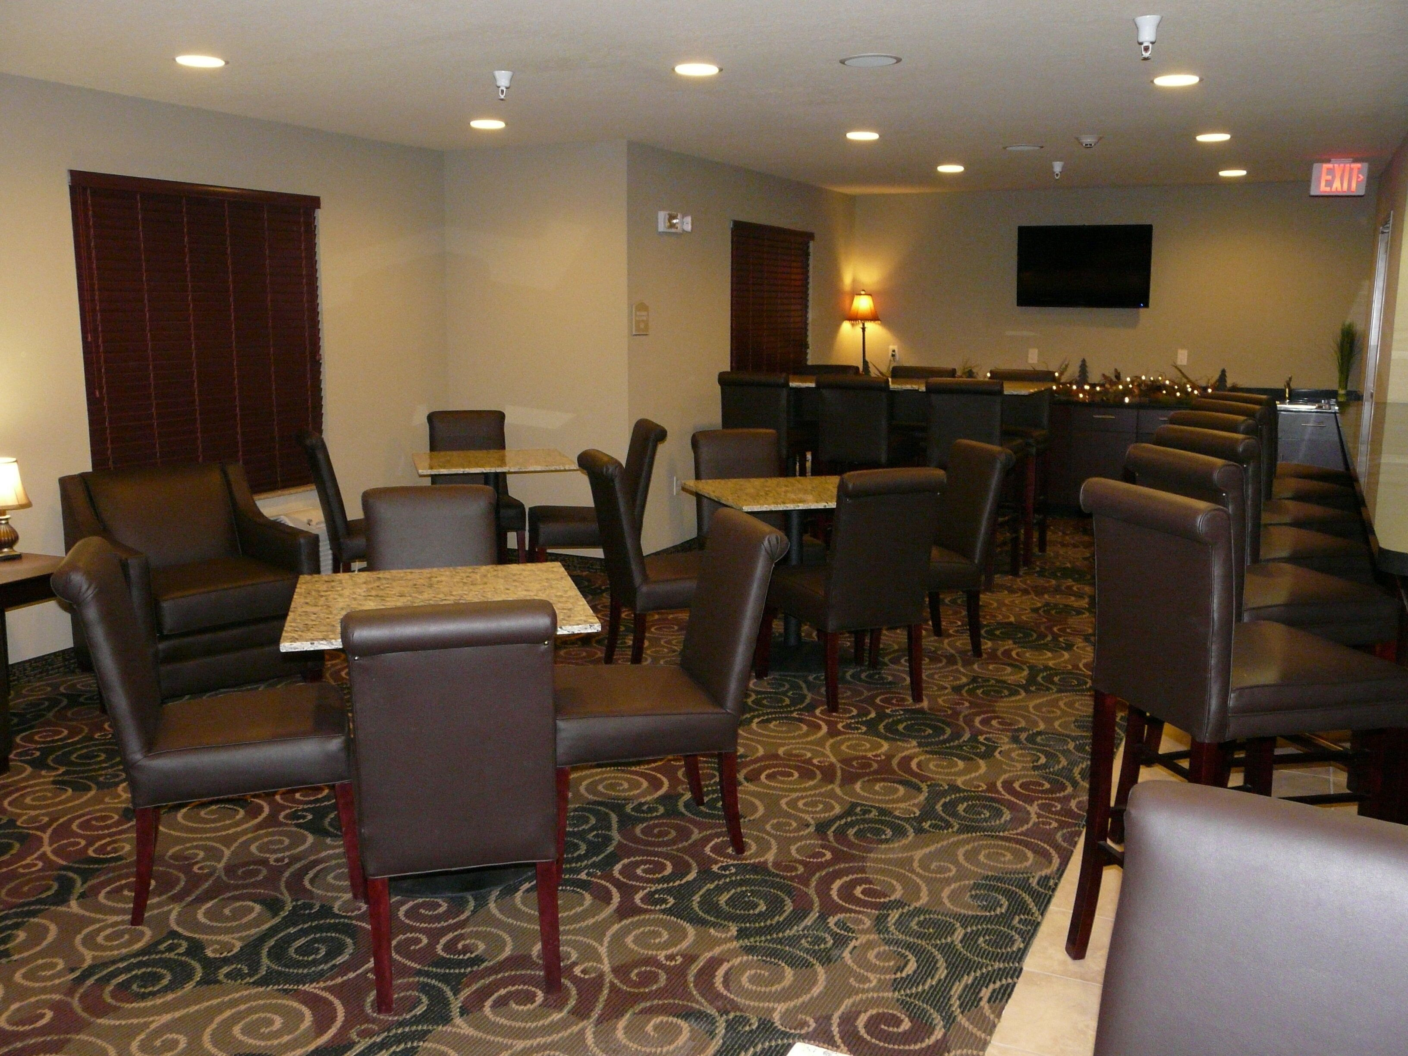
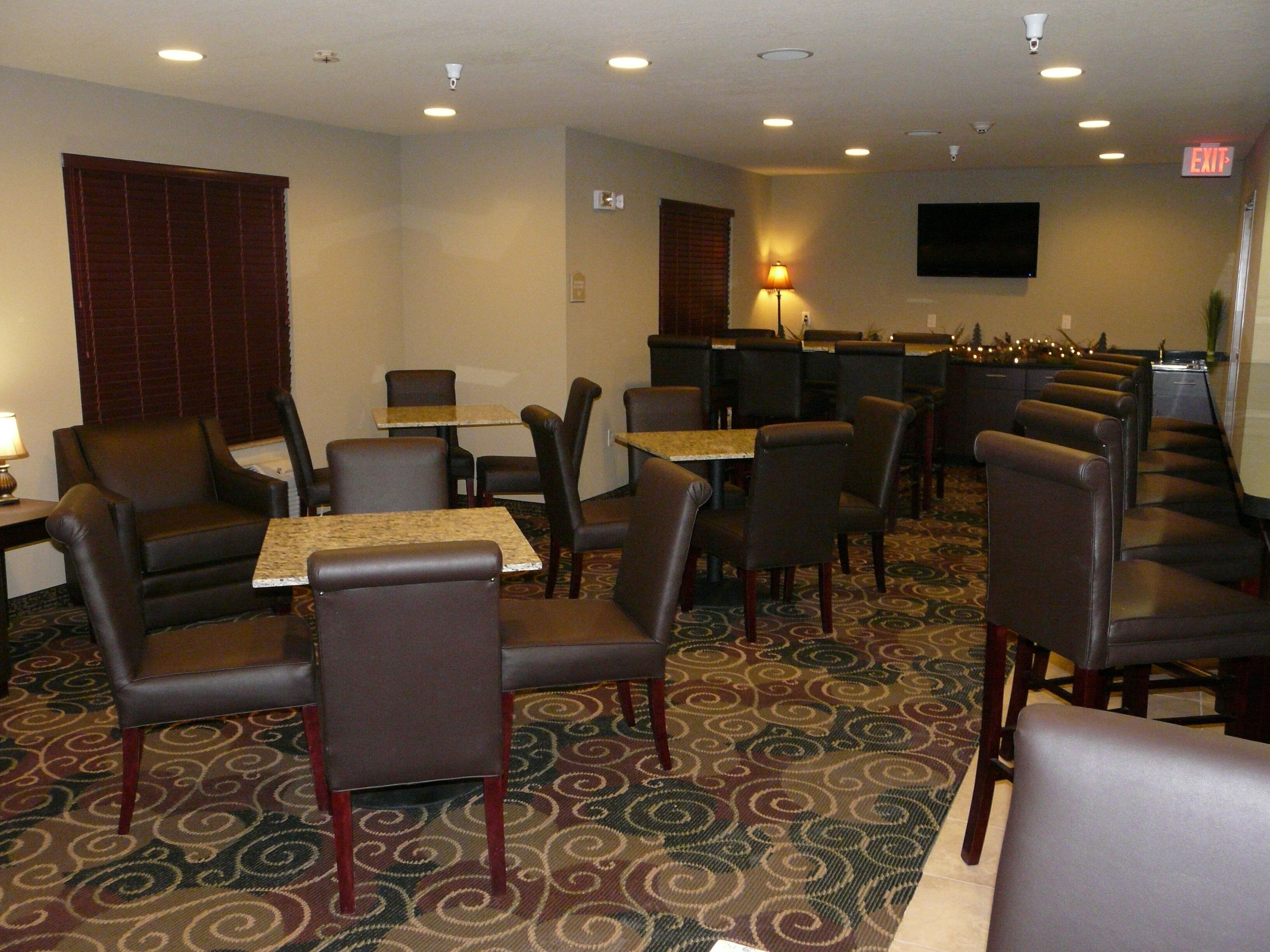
+ smoke detector (325, 57)
